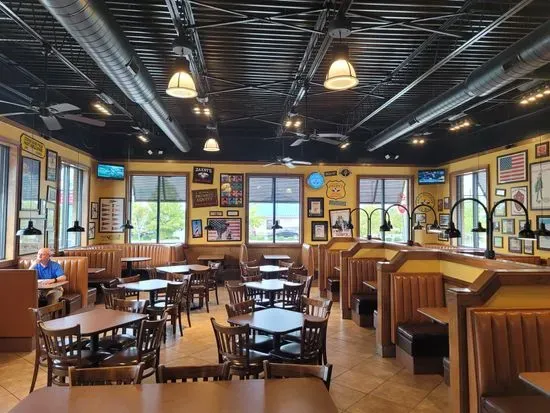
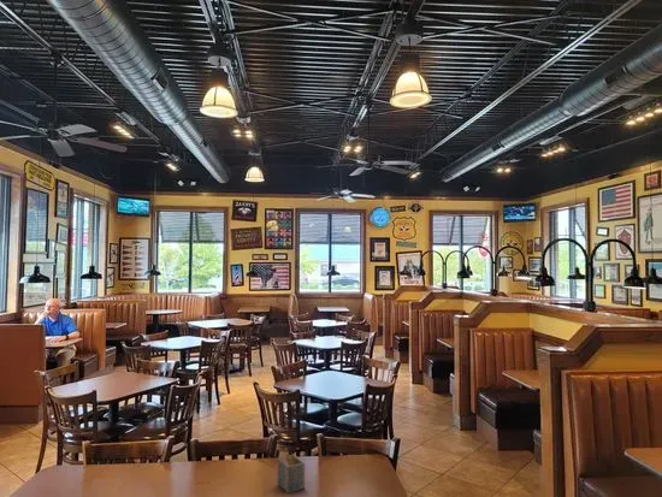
+ napkin holder (290, 468)
